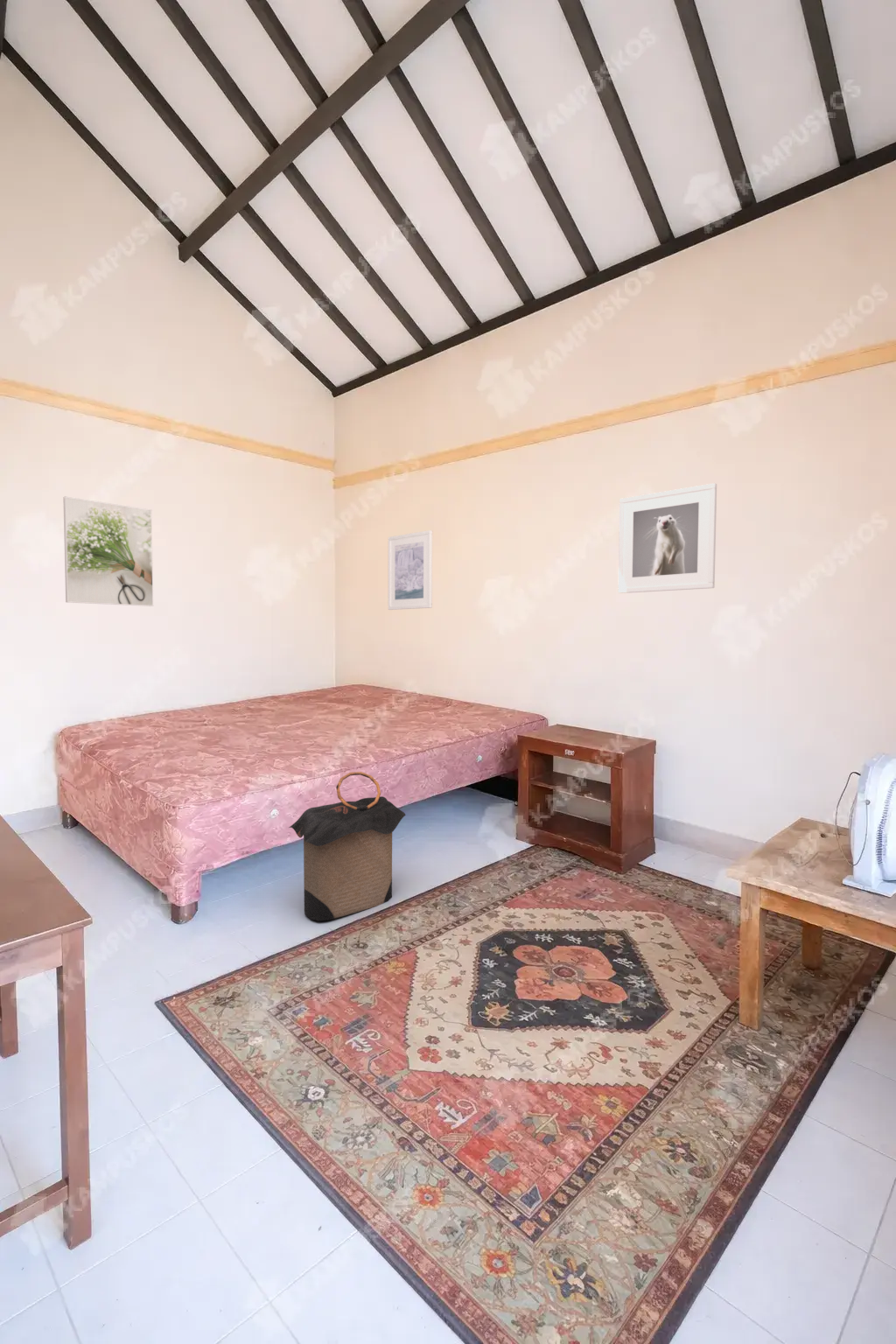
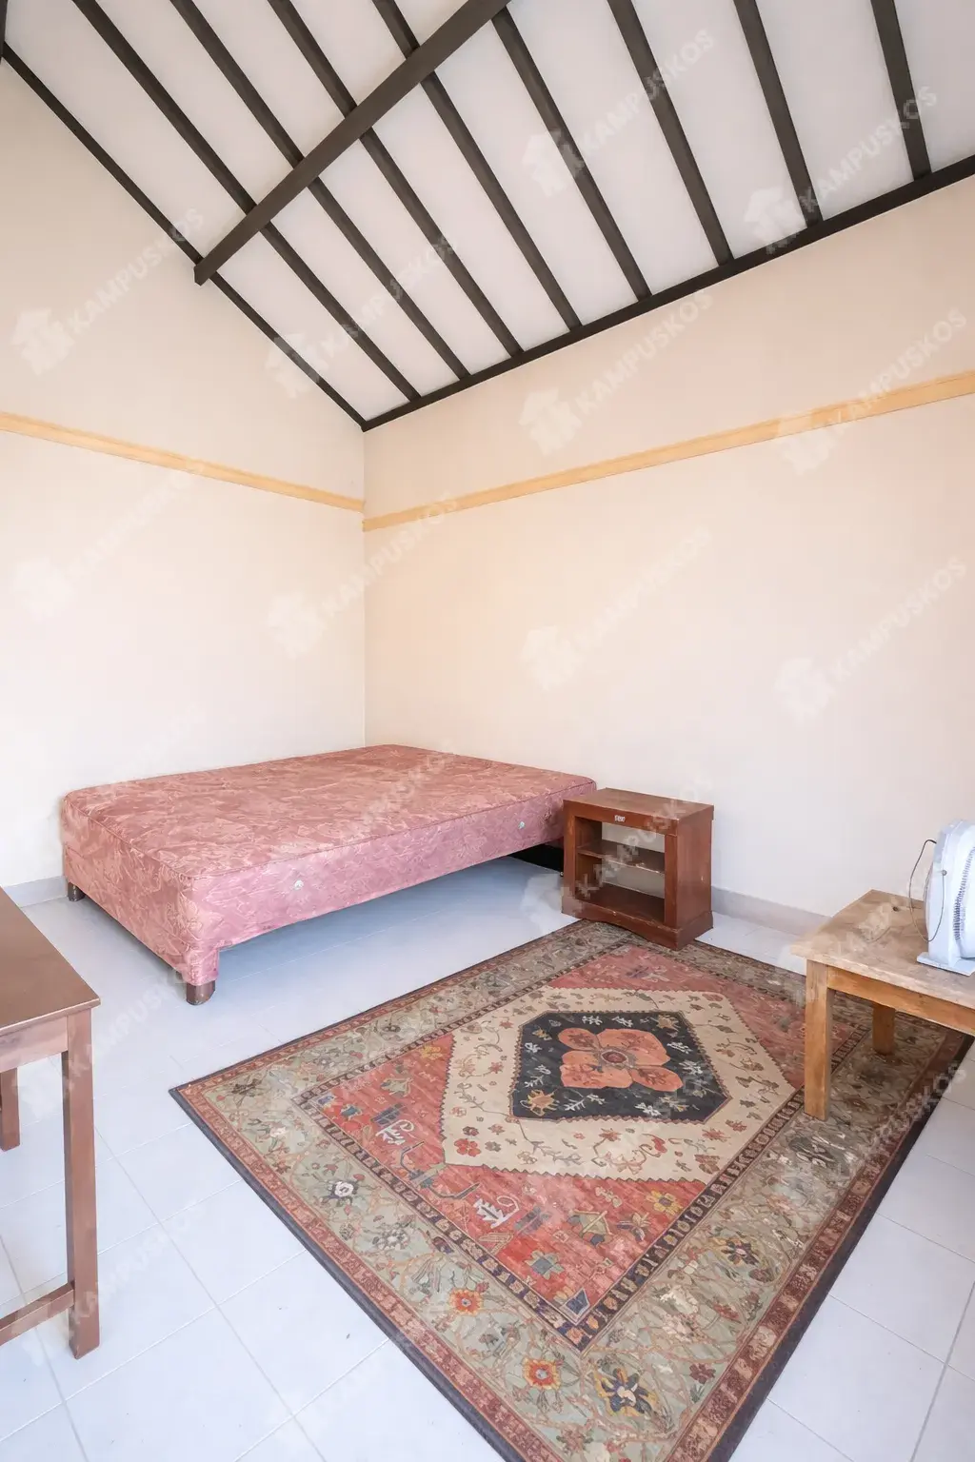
- laundry hamper (348, 842)
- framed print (110, 554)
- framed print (664, 541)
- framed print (410, 571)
